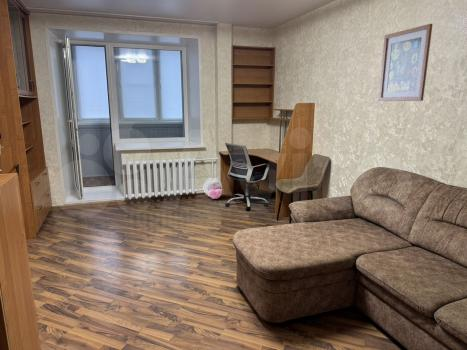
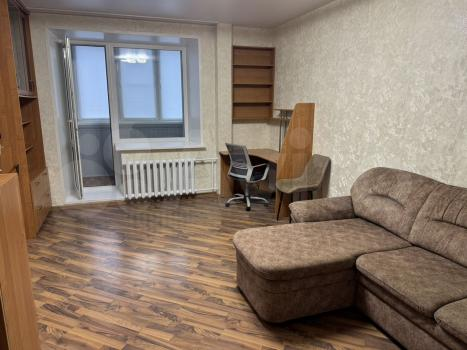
- plush toy (213, 187)
- wall art (402, 66)
